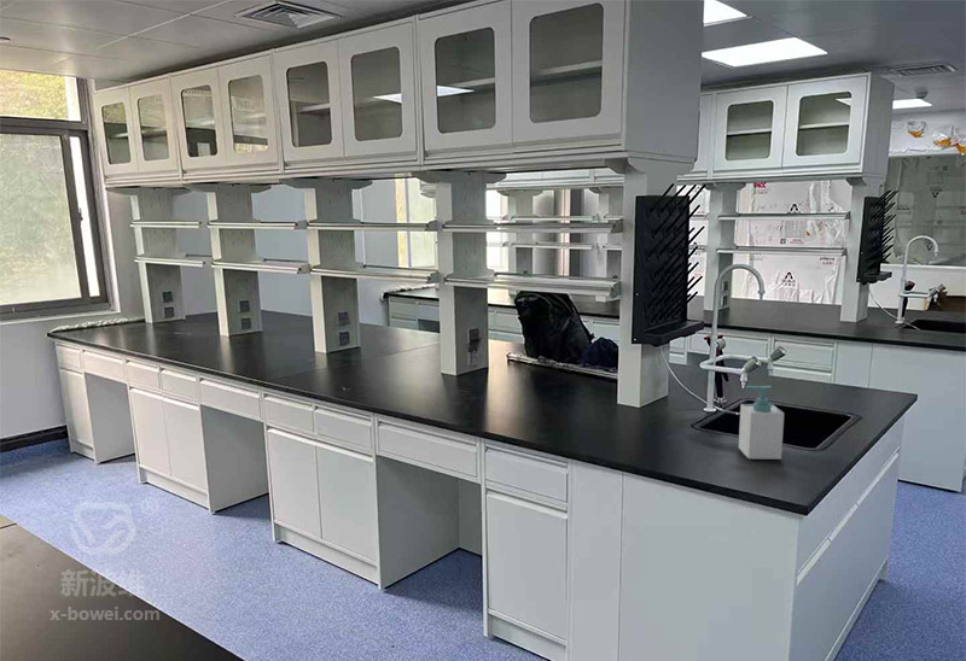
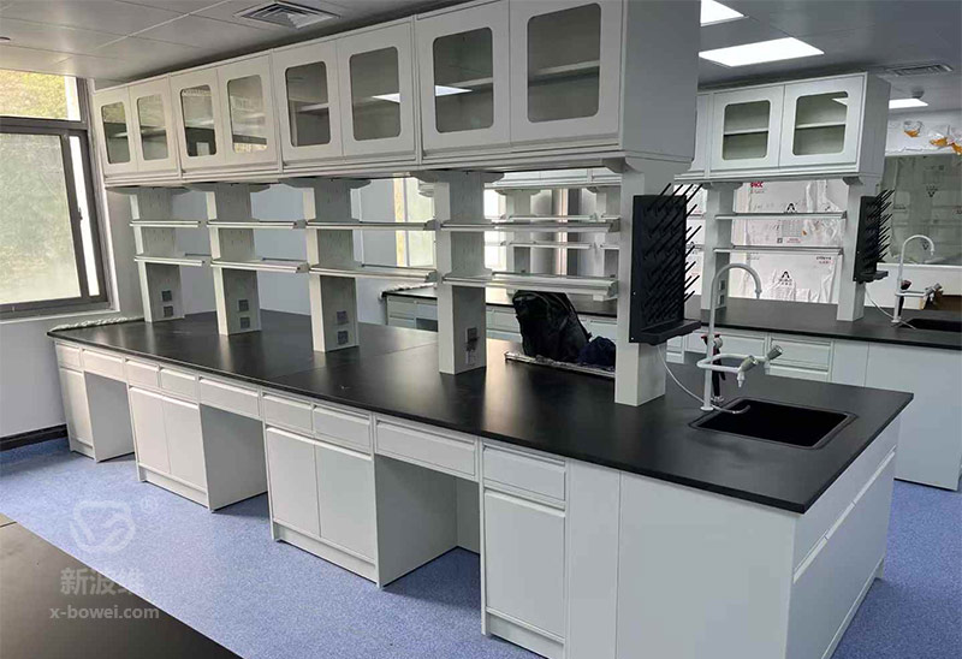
- soap bottle (761, 420)
